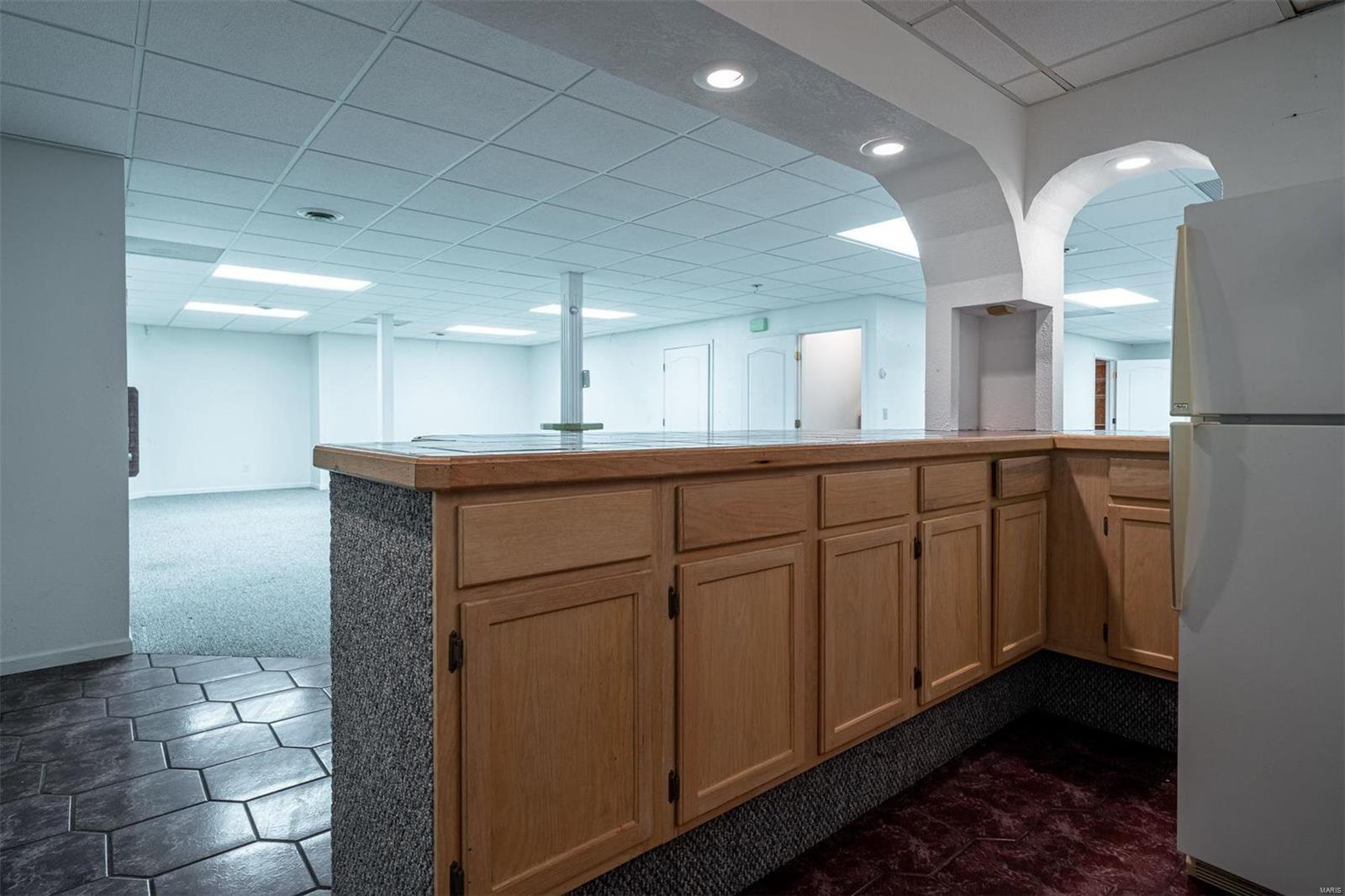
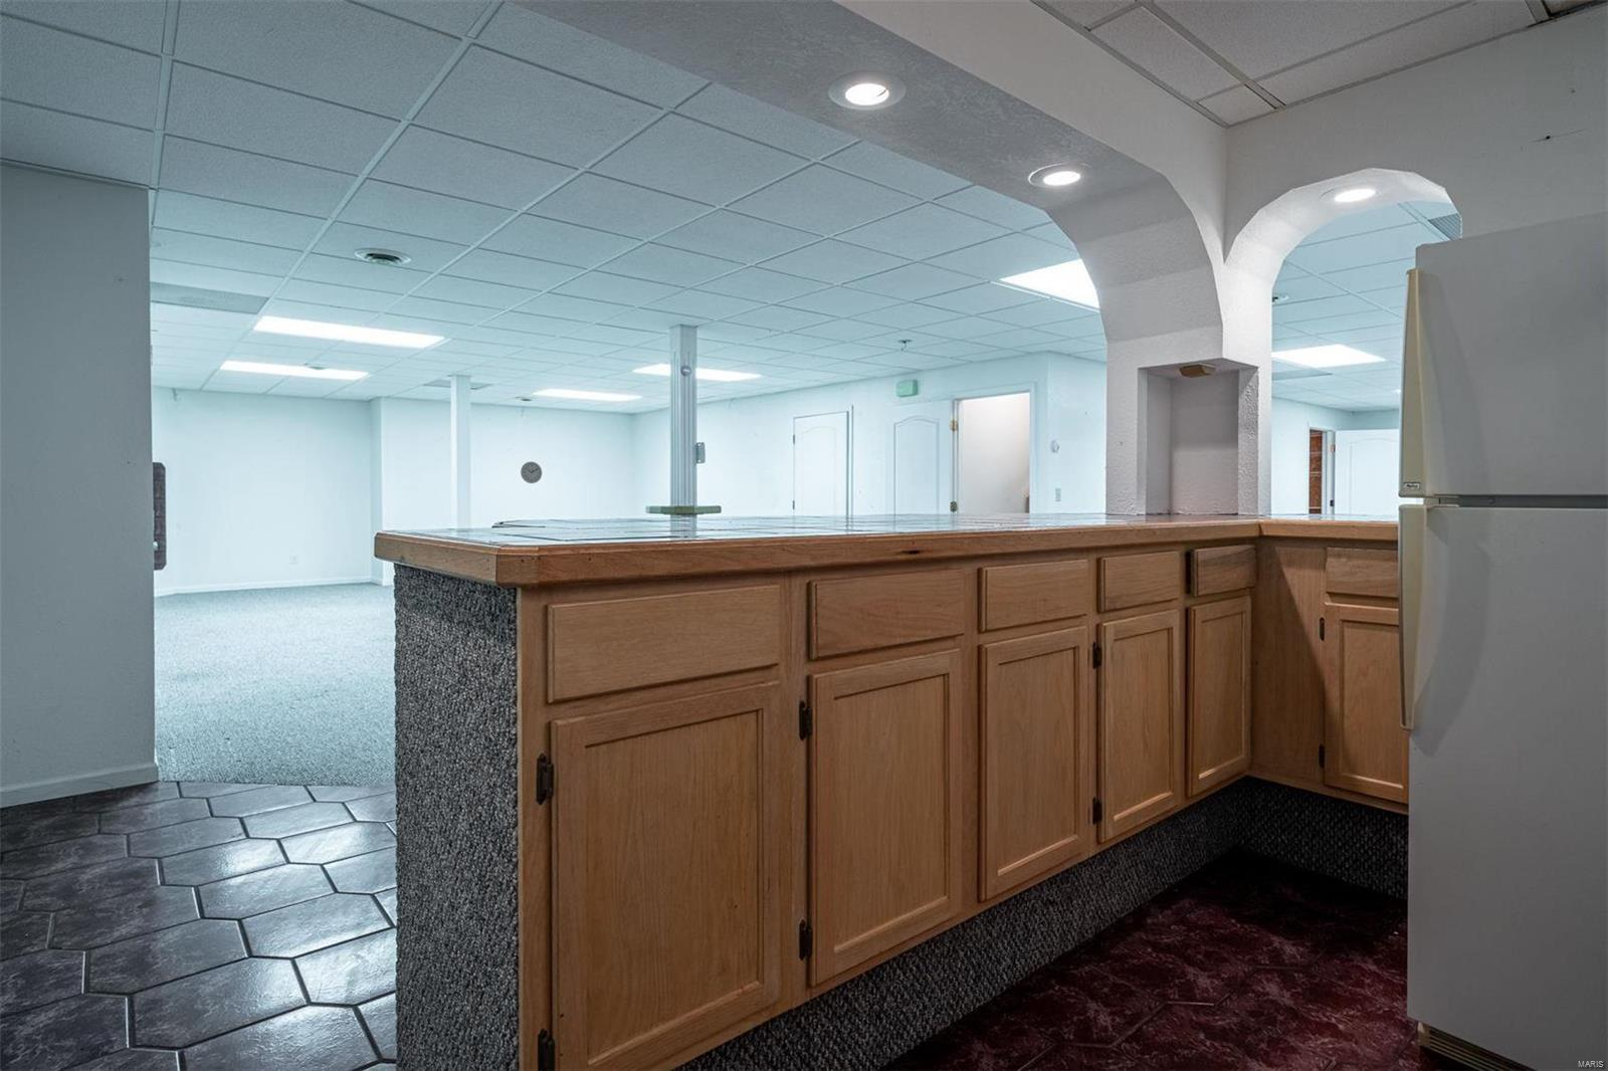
+ wall clock (532, 472)
